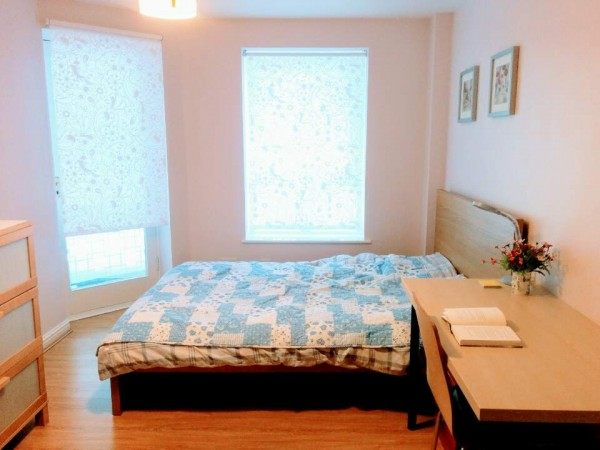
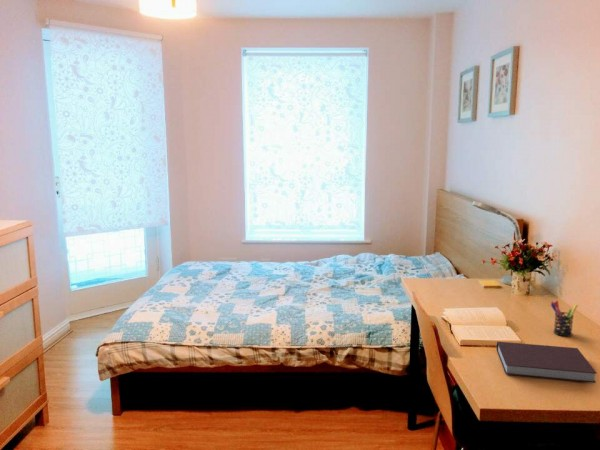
+ pen holder (564, 317)
+ notebook (542, 360)
